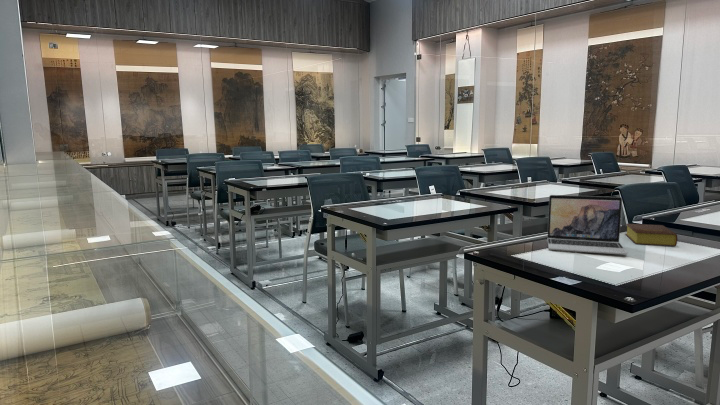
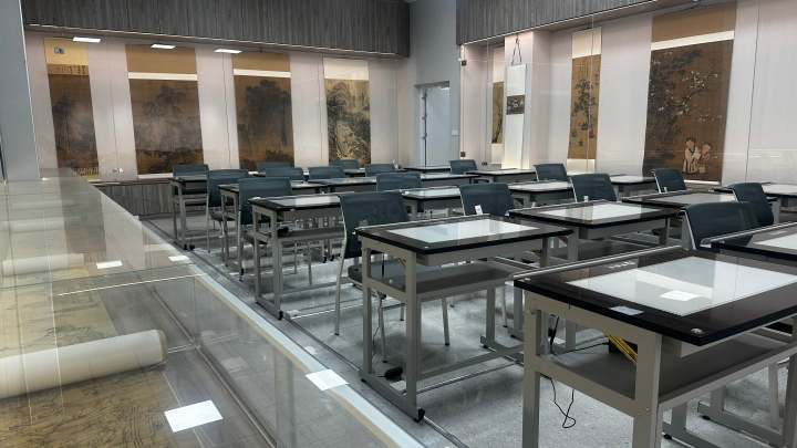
- laptop (585, 223)
- bible (650, 234)
